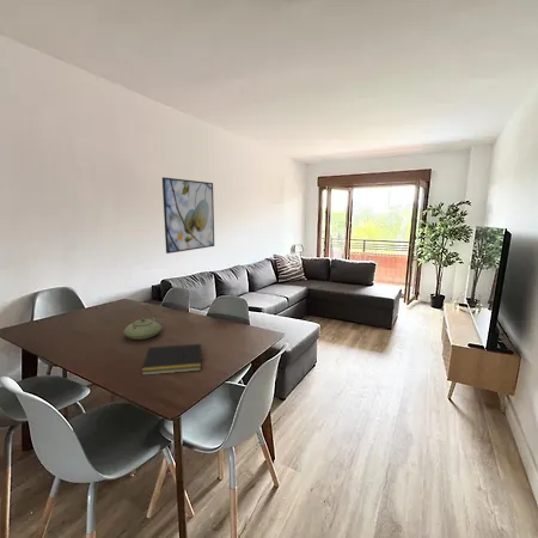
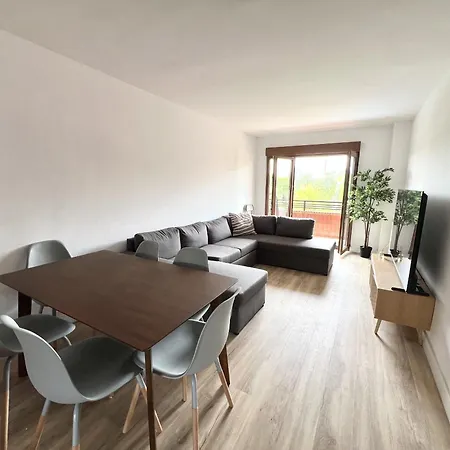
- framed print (190, 215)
- notepad (173, 357)
- teapot (143, 320)
